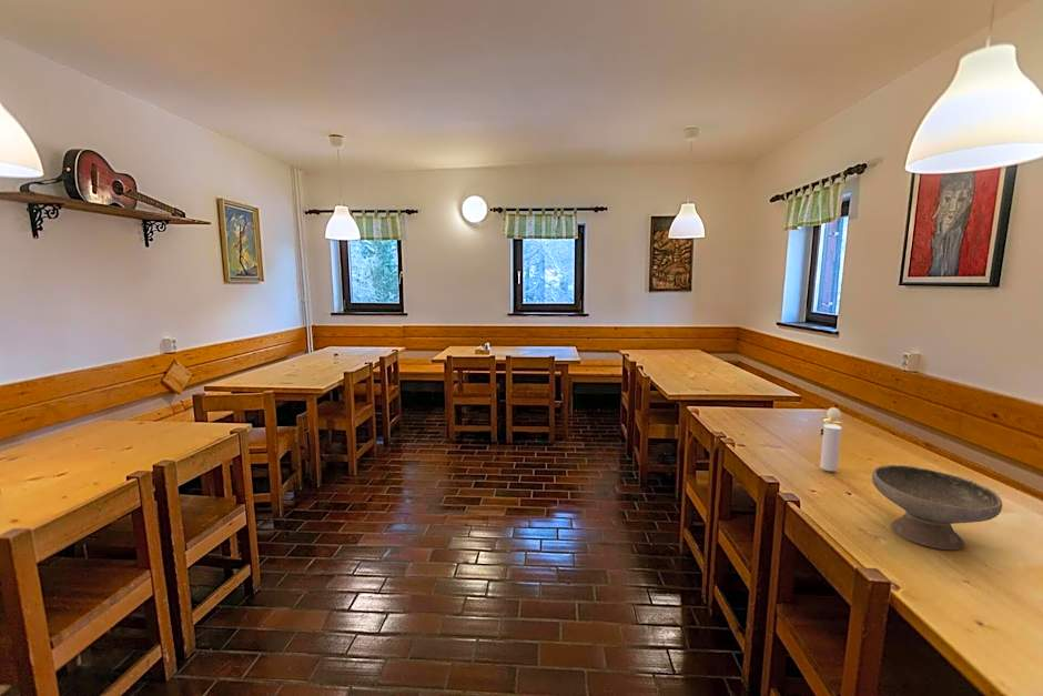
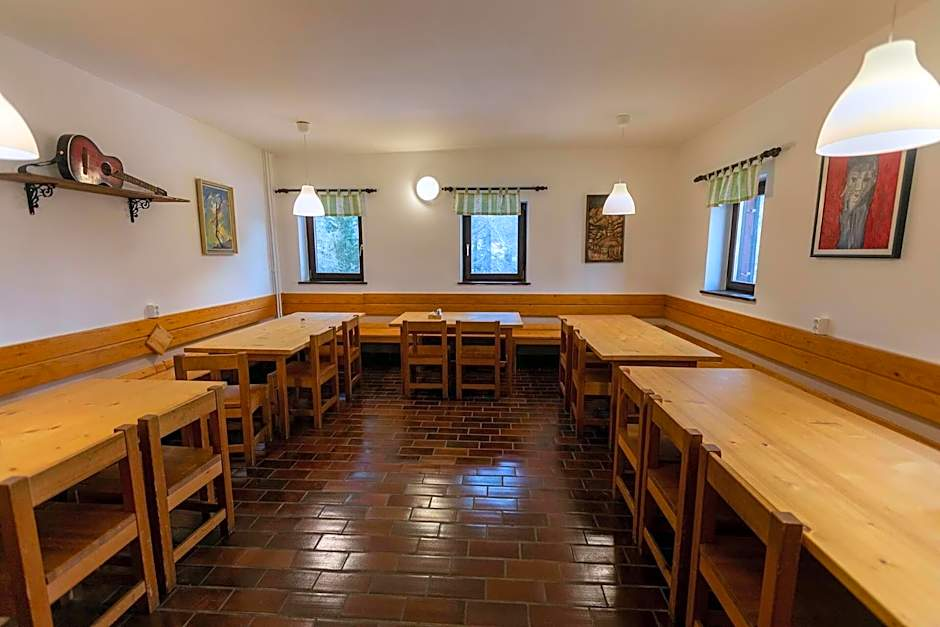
- perfume bottle (831, 438)
- bowl (930, 508)
